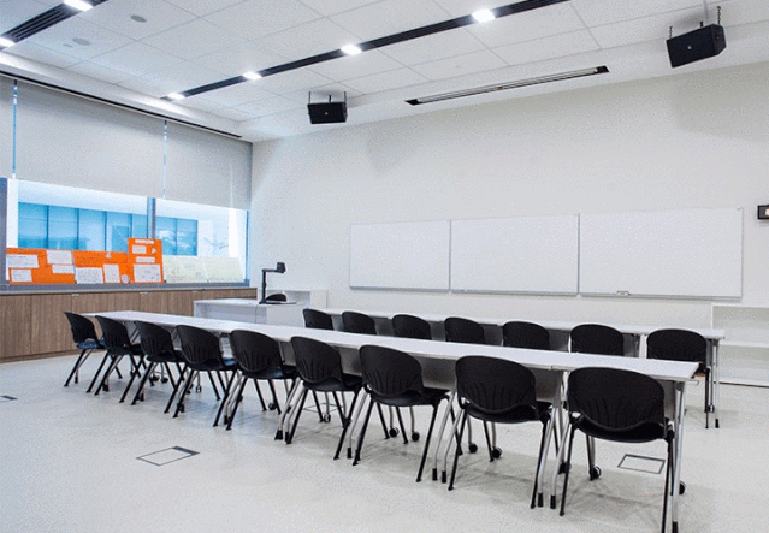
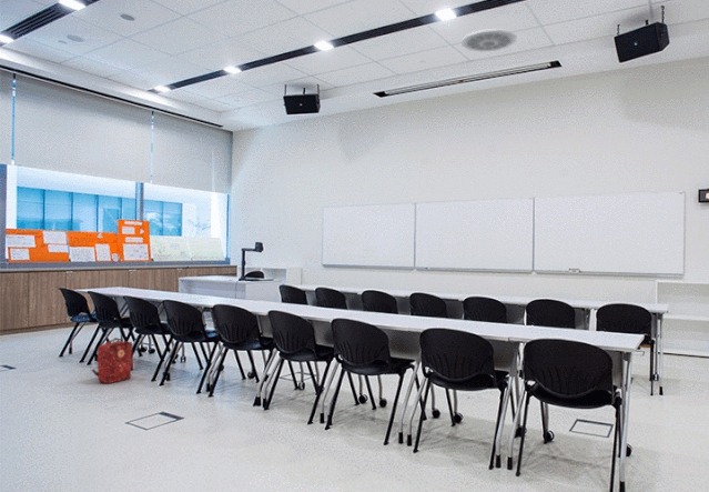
+ backpack (112, 359)
+ ceiling vent (488, 41)
